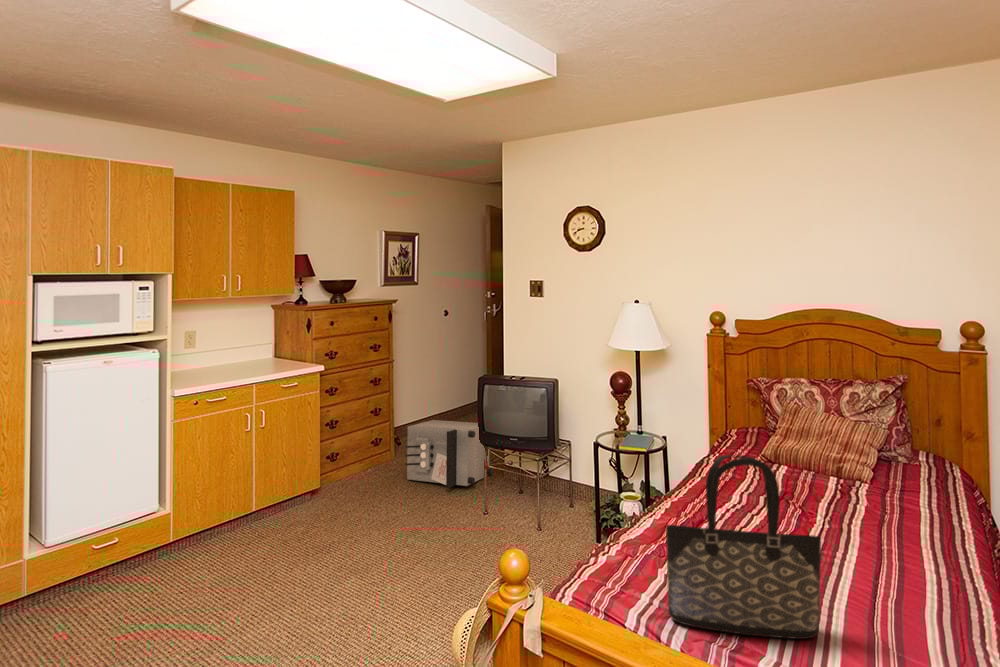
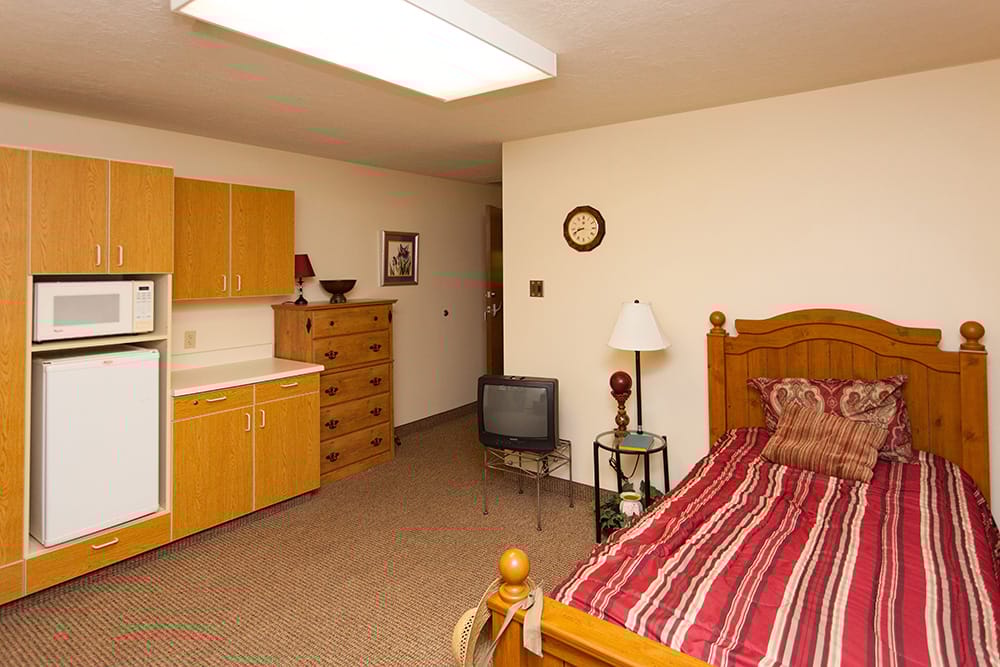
- tote bag (741, 541)
- safe (447, 452)
